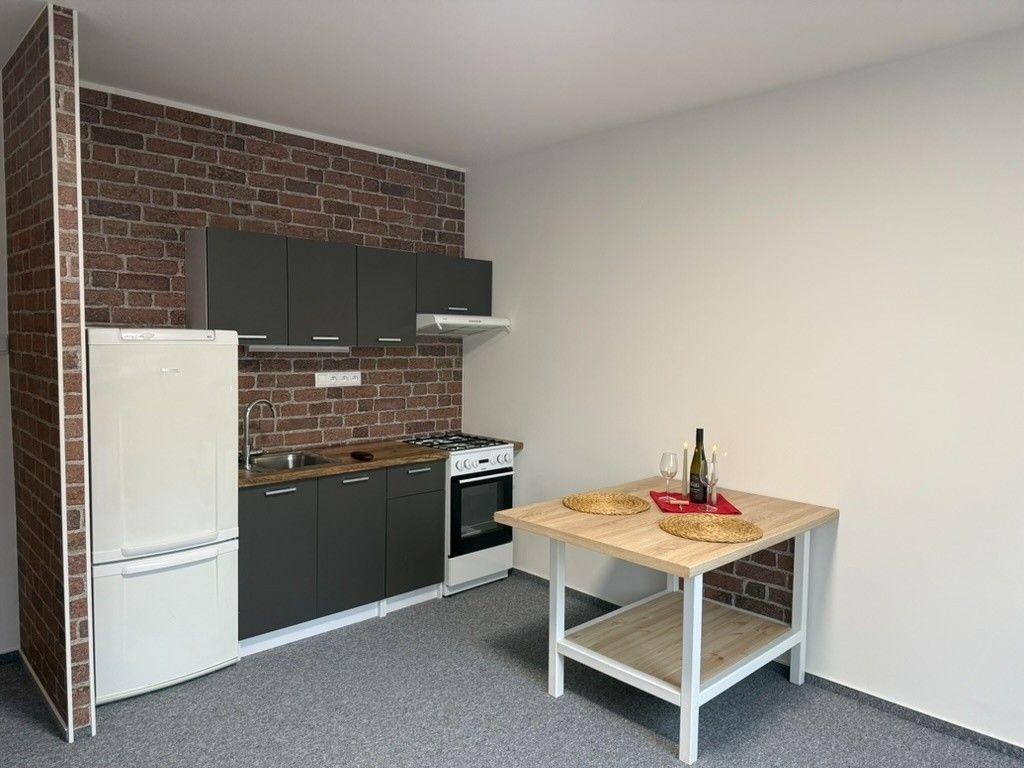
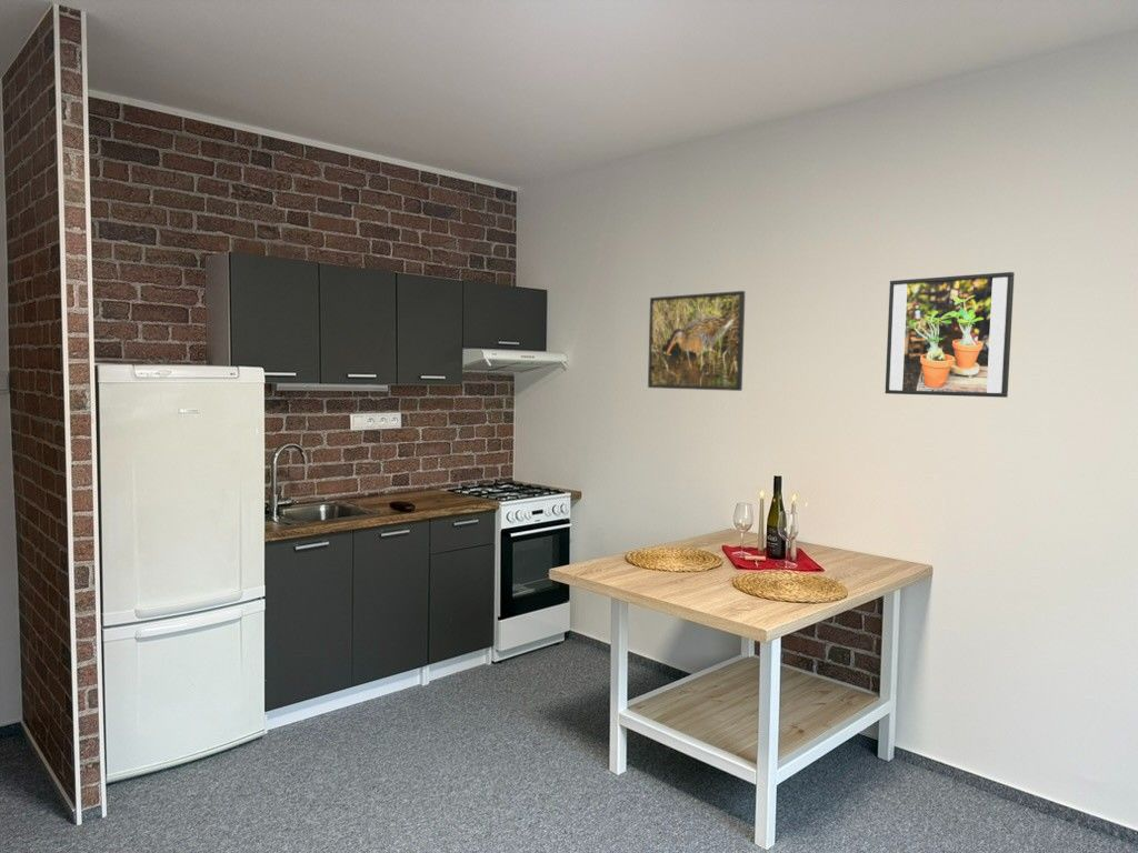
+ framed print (946, 335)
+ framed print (693, 341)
